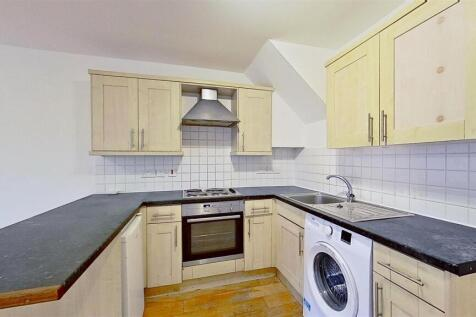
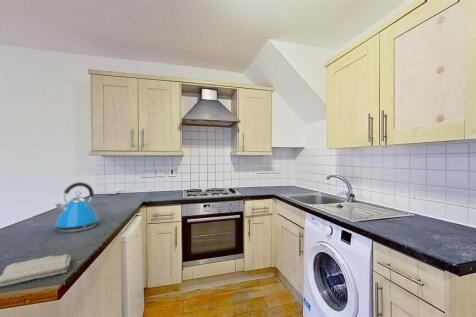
+ kettle (79, 204)
+ washcloth (37, 268)
